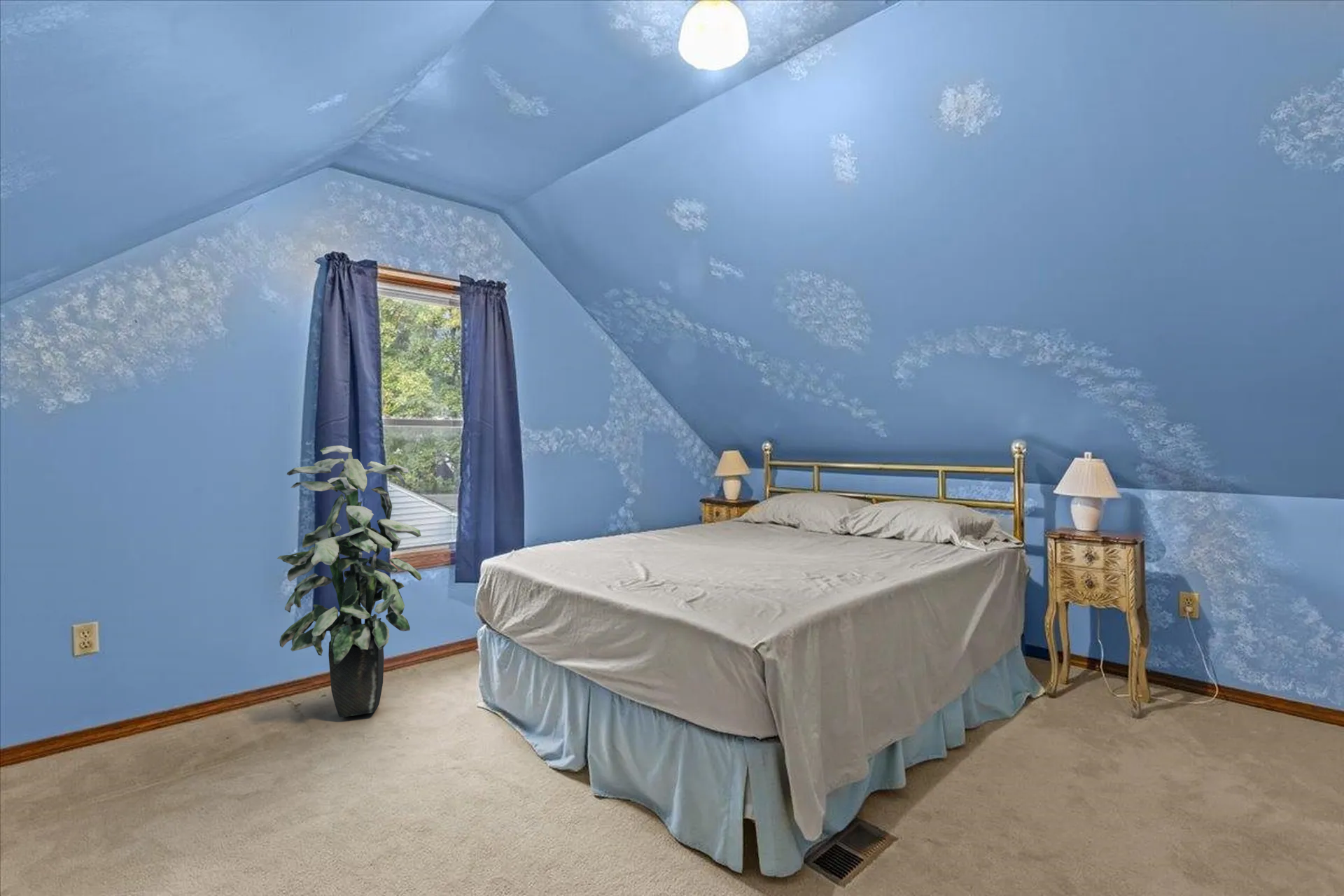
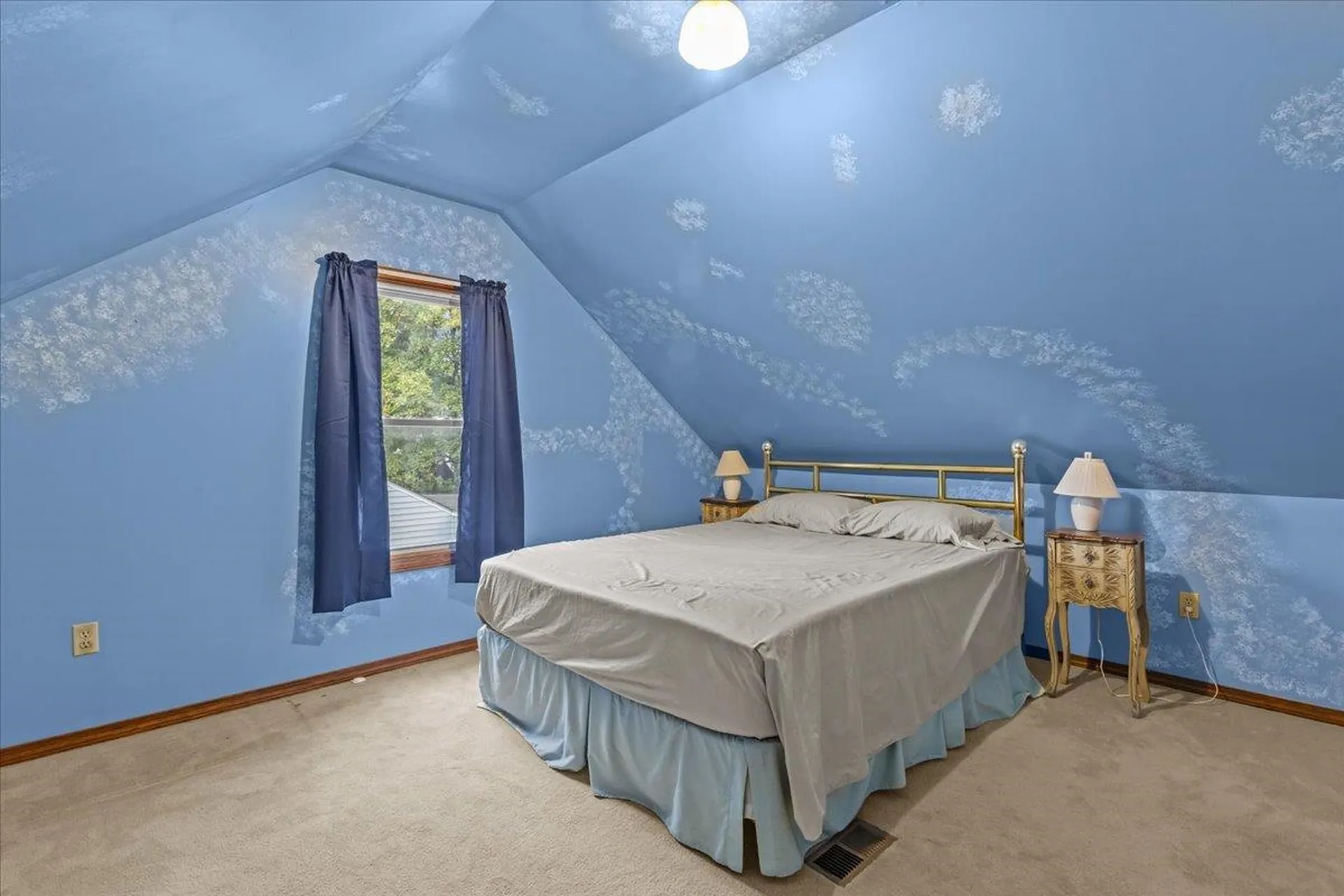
- indoor plant (348, 578)
